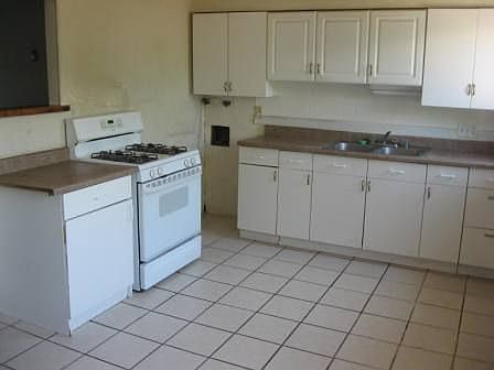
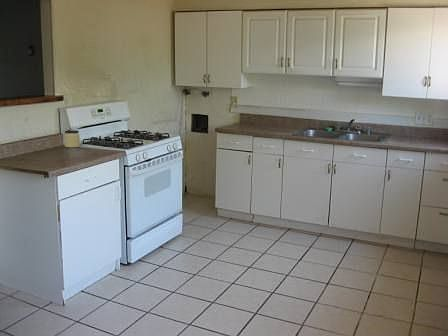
+ jar (72, 138)
